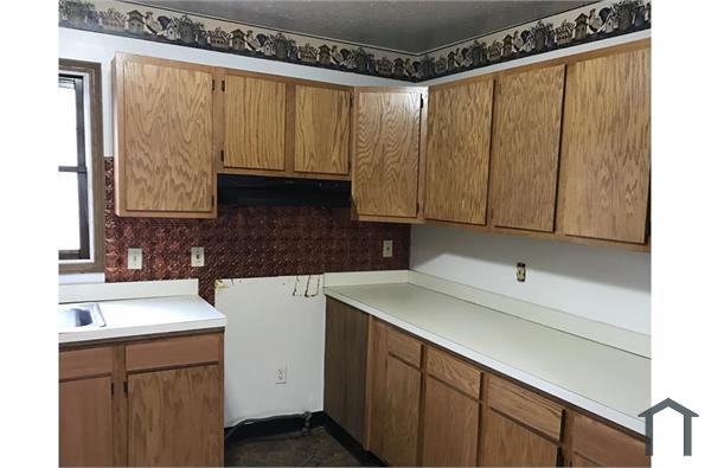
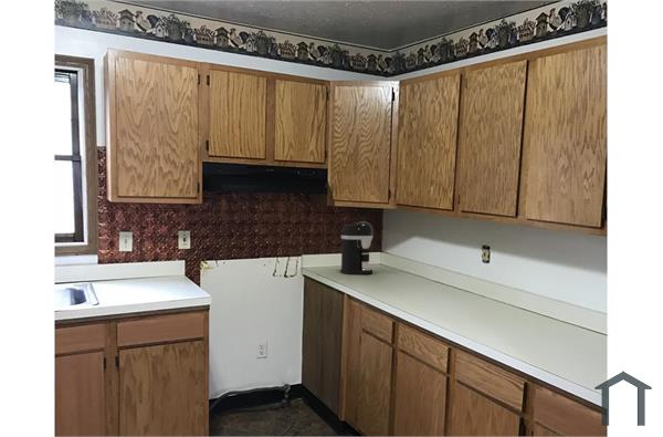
+ coffee maker (356, 247)
